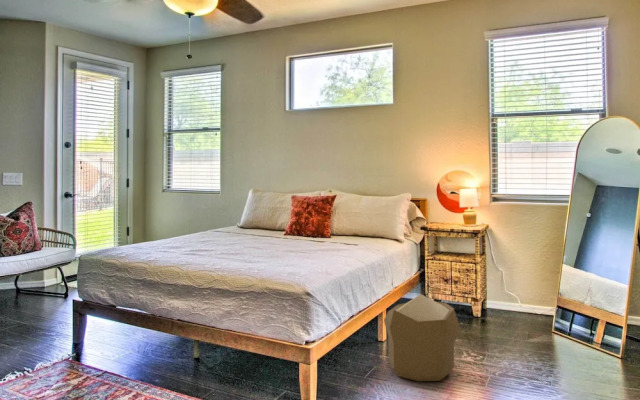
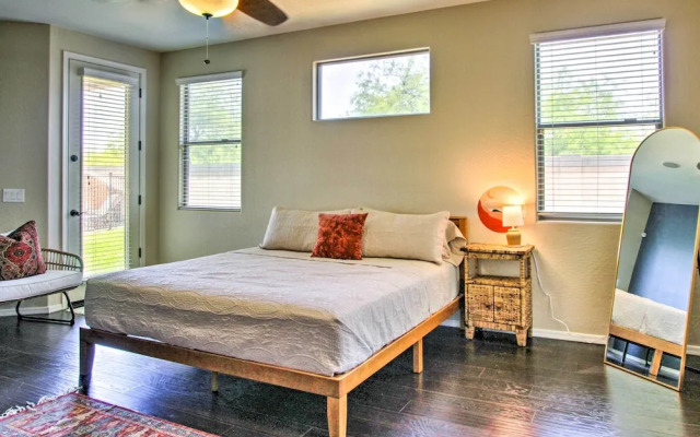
- pouf (420, 332)
